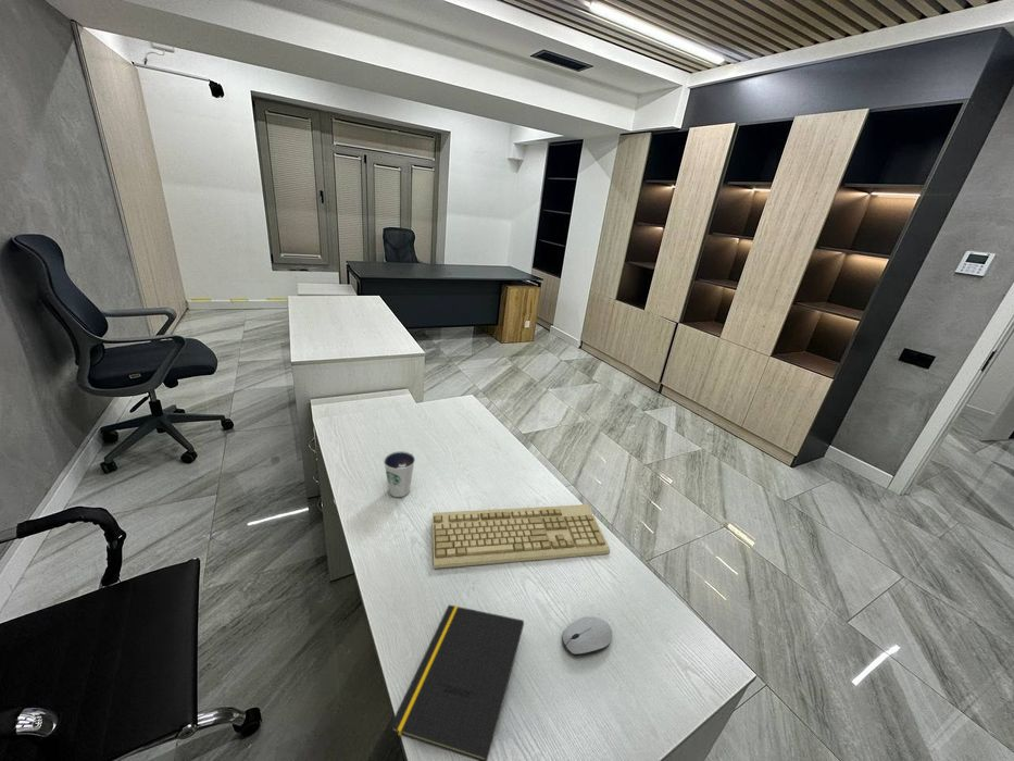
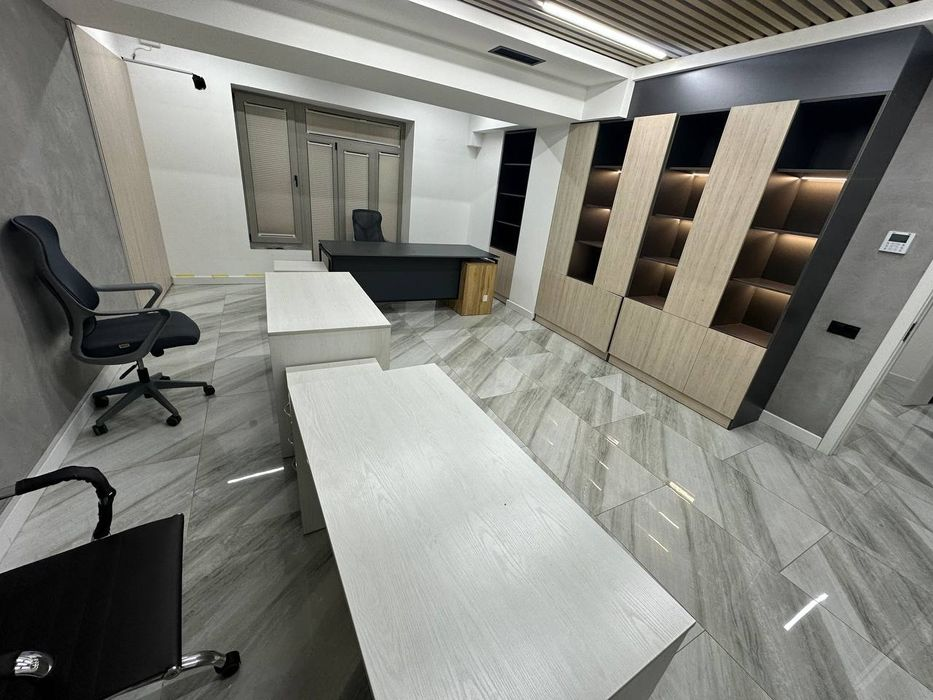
- dixie cup (399, 475)
- notepad (464, 670)
- keyboard (519, 532)
- computer mouse (588, 633)
